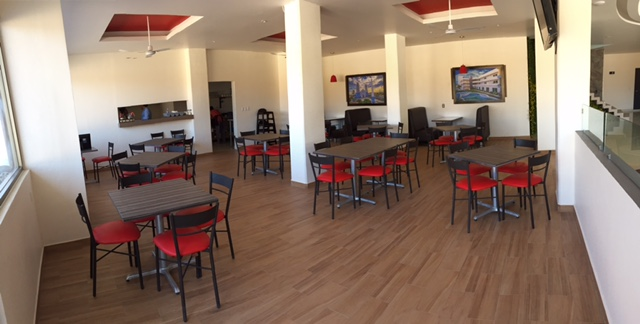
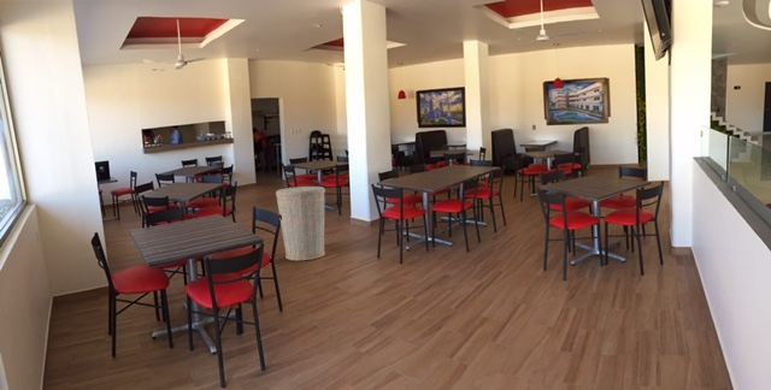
+ trash can (302, 221)
